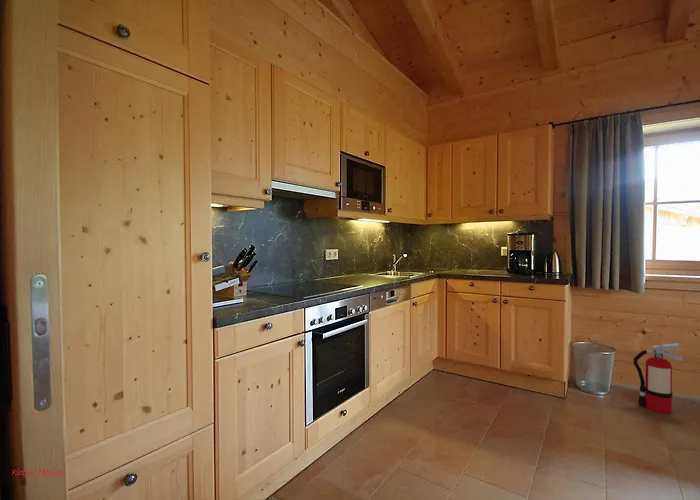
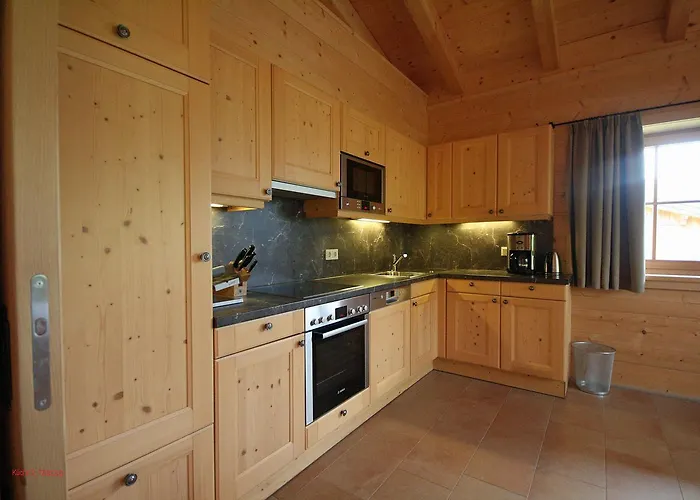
- fire extinguisher (657, 374)
